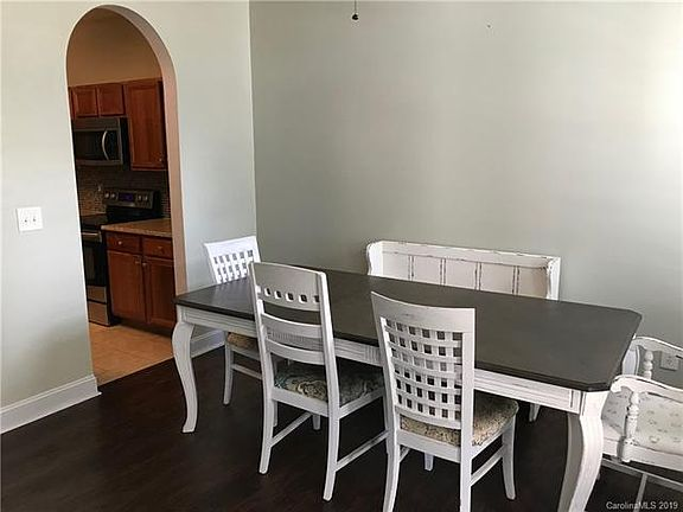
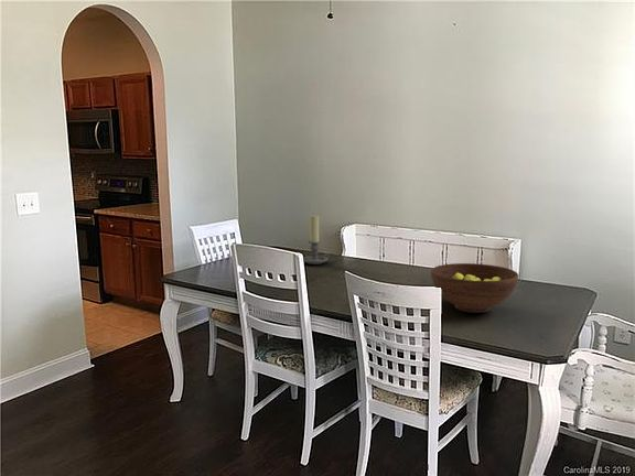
+ fruit bowl (473, 290)
+ candle holder (316, 238)
